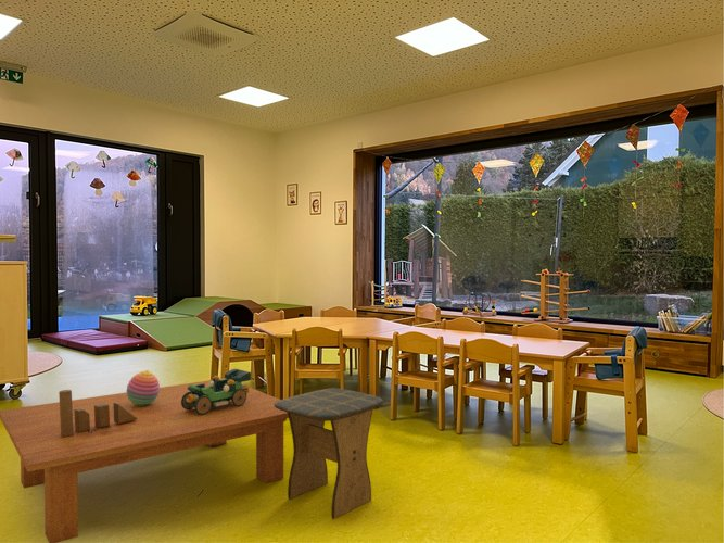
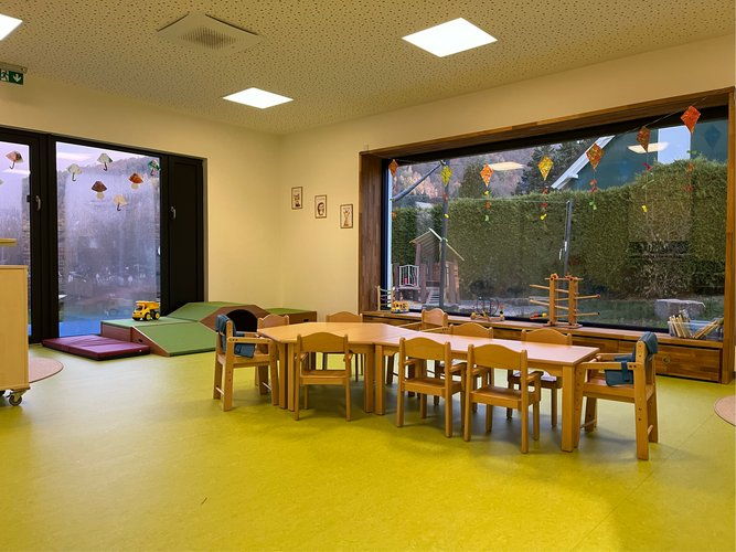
- coffee table (153, 444)
- wooden block set (99, 406)
- toy car (216, 391)
- stool (329, 449)
- stacking toy (142, 387)
